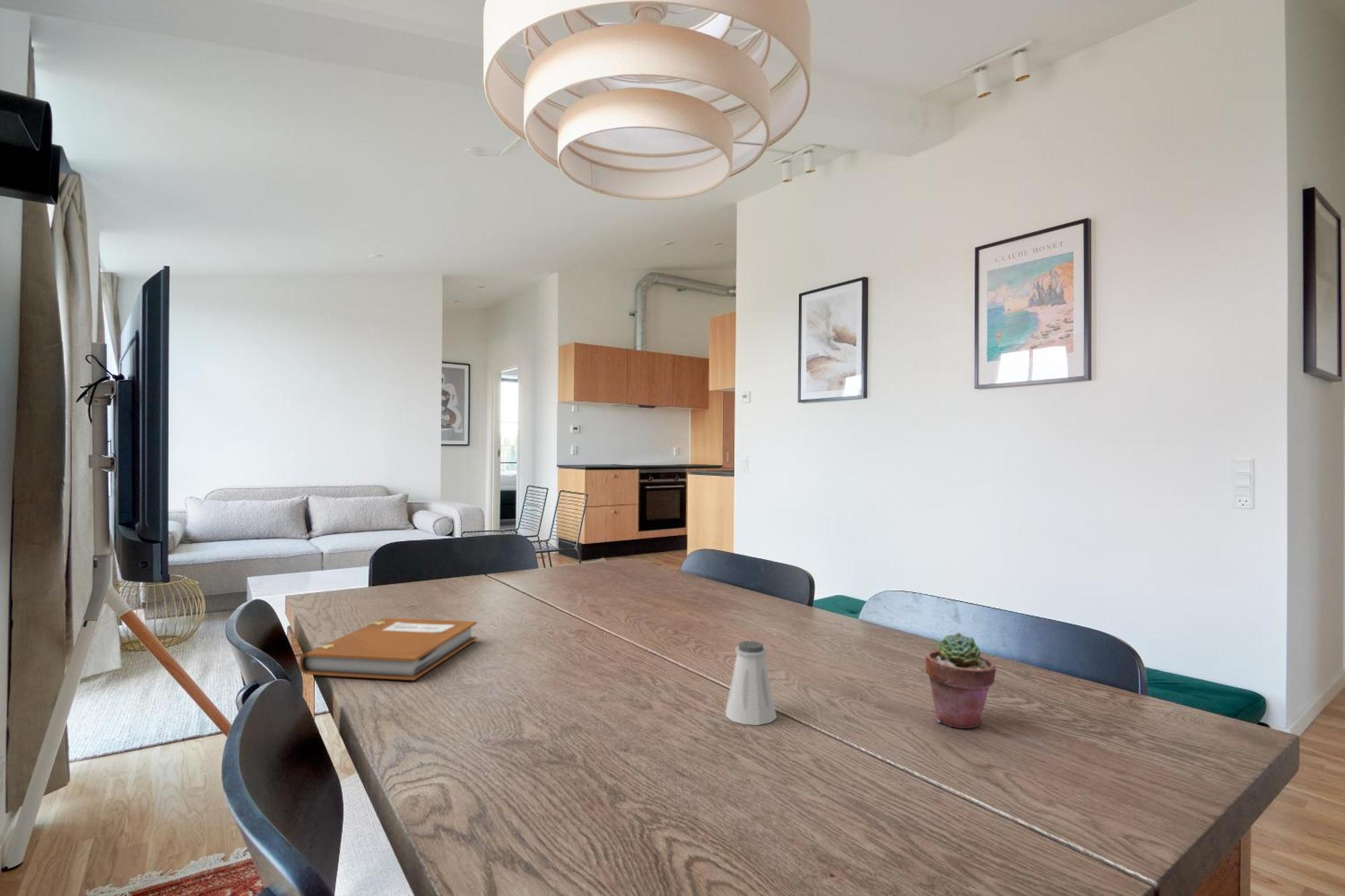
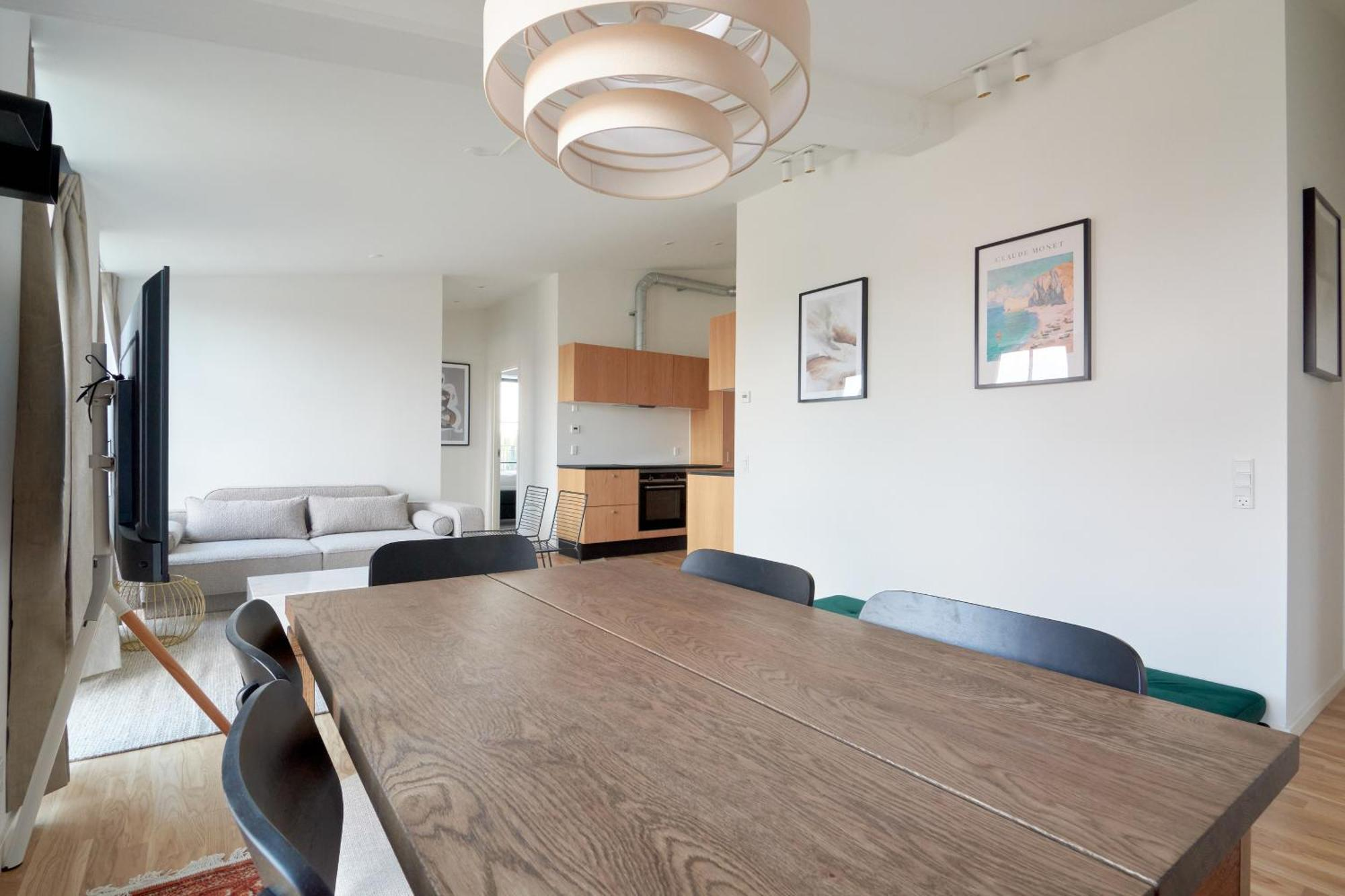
- potted succulent (959, 677)
- saltshaker (751, 679)
- notebook (397, 644)
